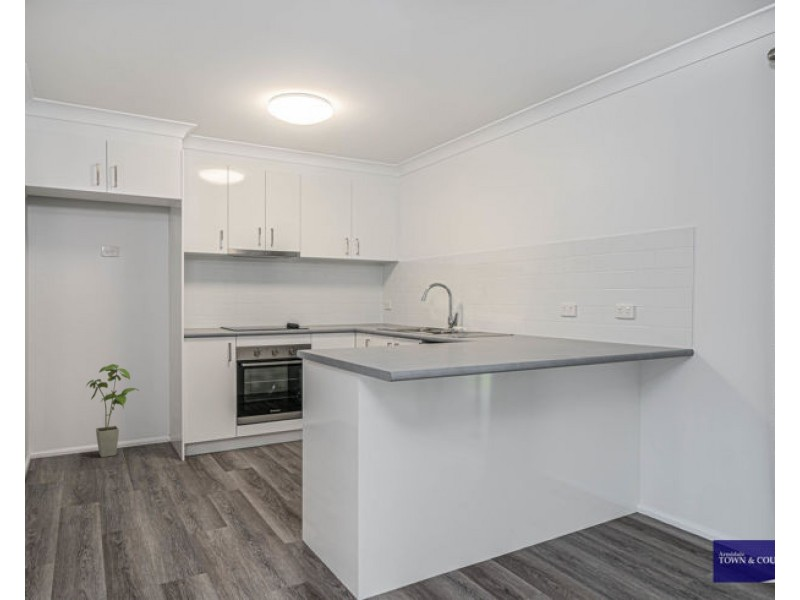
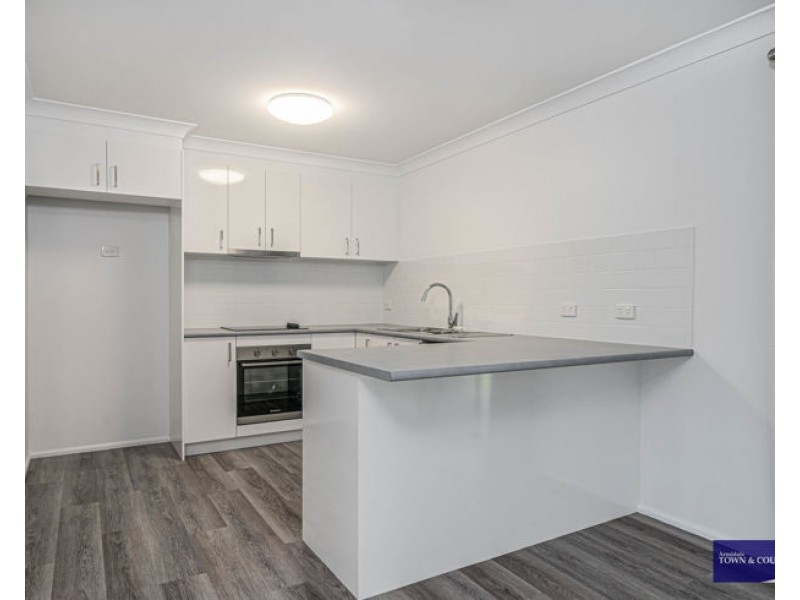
- house plant (113, 409)
